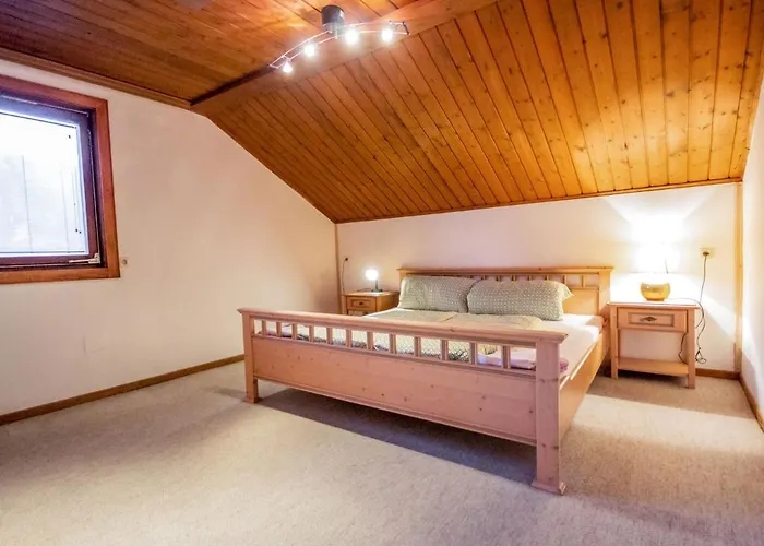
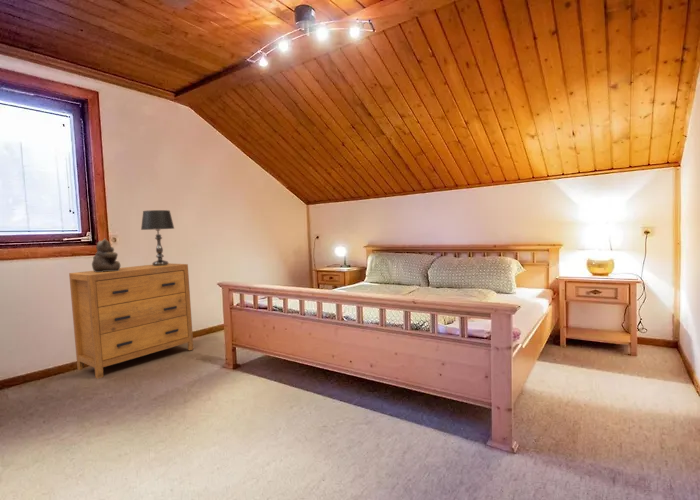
+ table lamp (158, 238)
+ dresser (136, 314)
+ teddy bear (105, 254)
